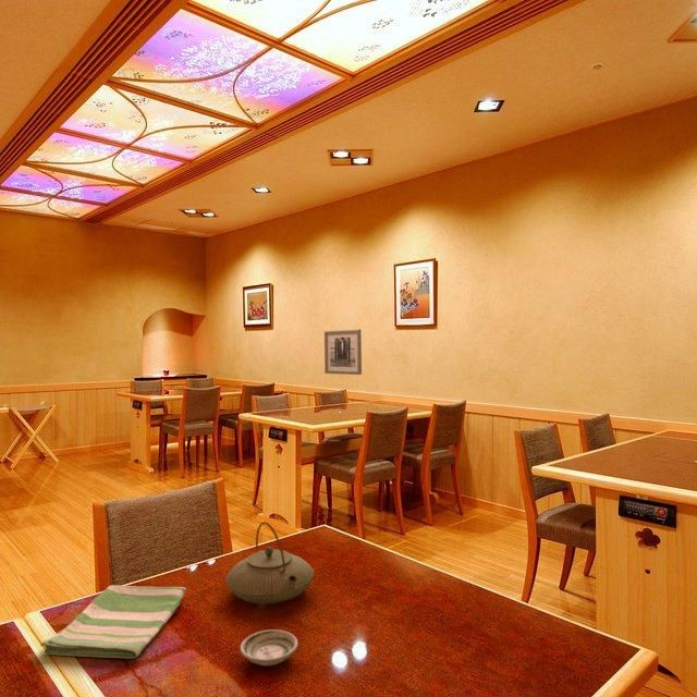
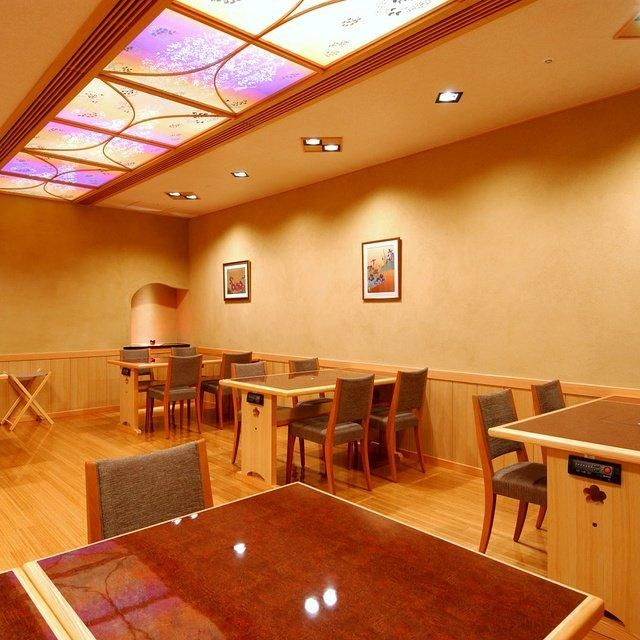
- dish towel (121, 616)
- teapot (272, 559)
- saucer (269, 650)
- wall art (342, 352)
